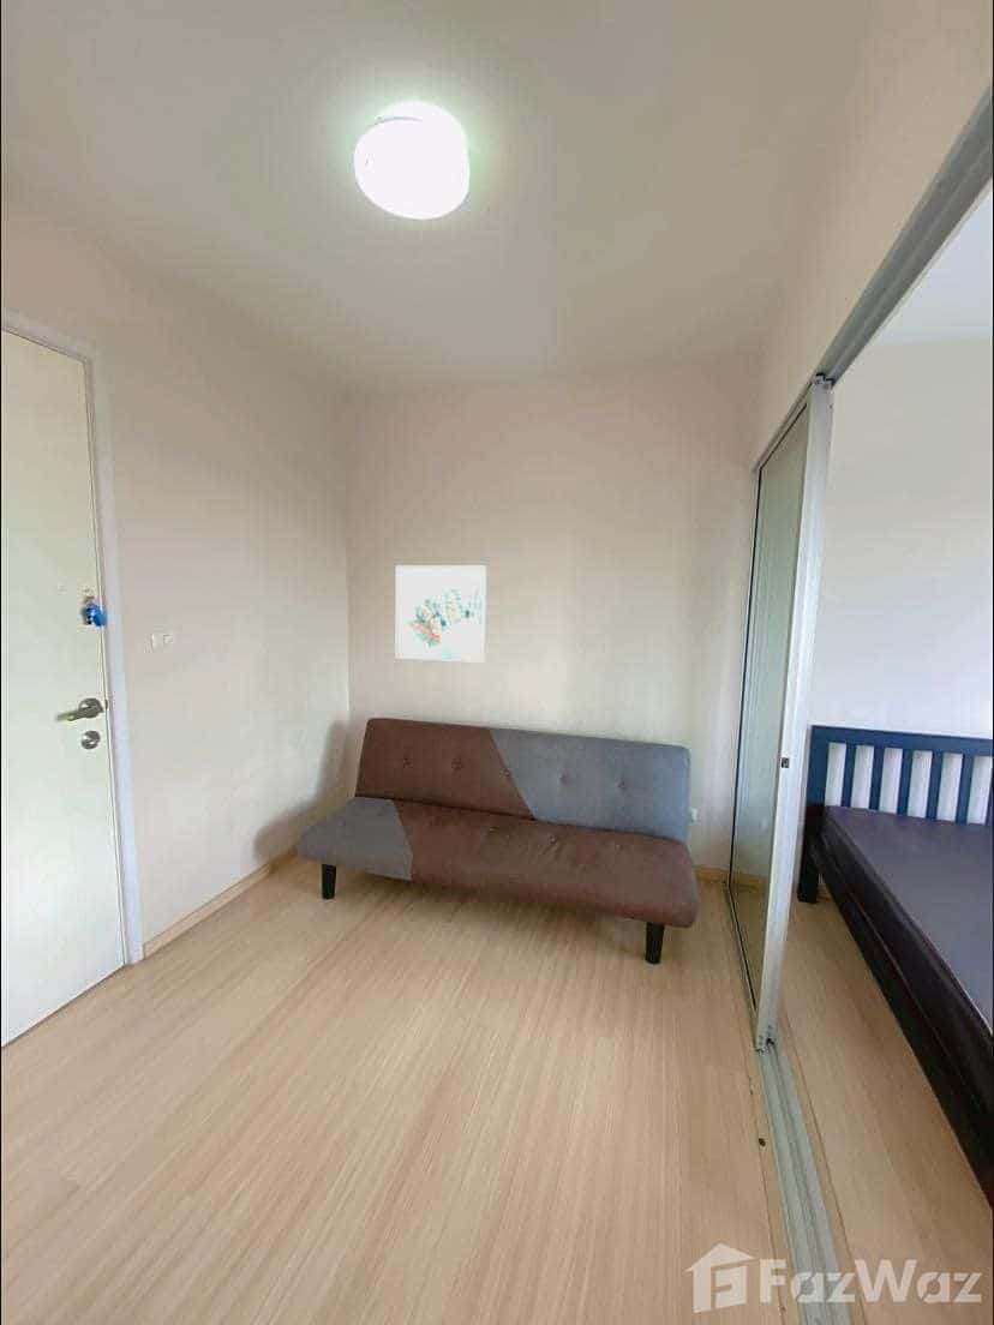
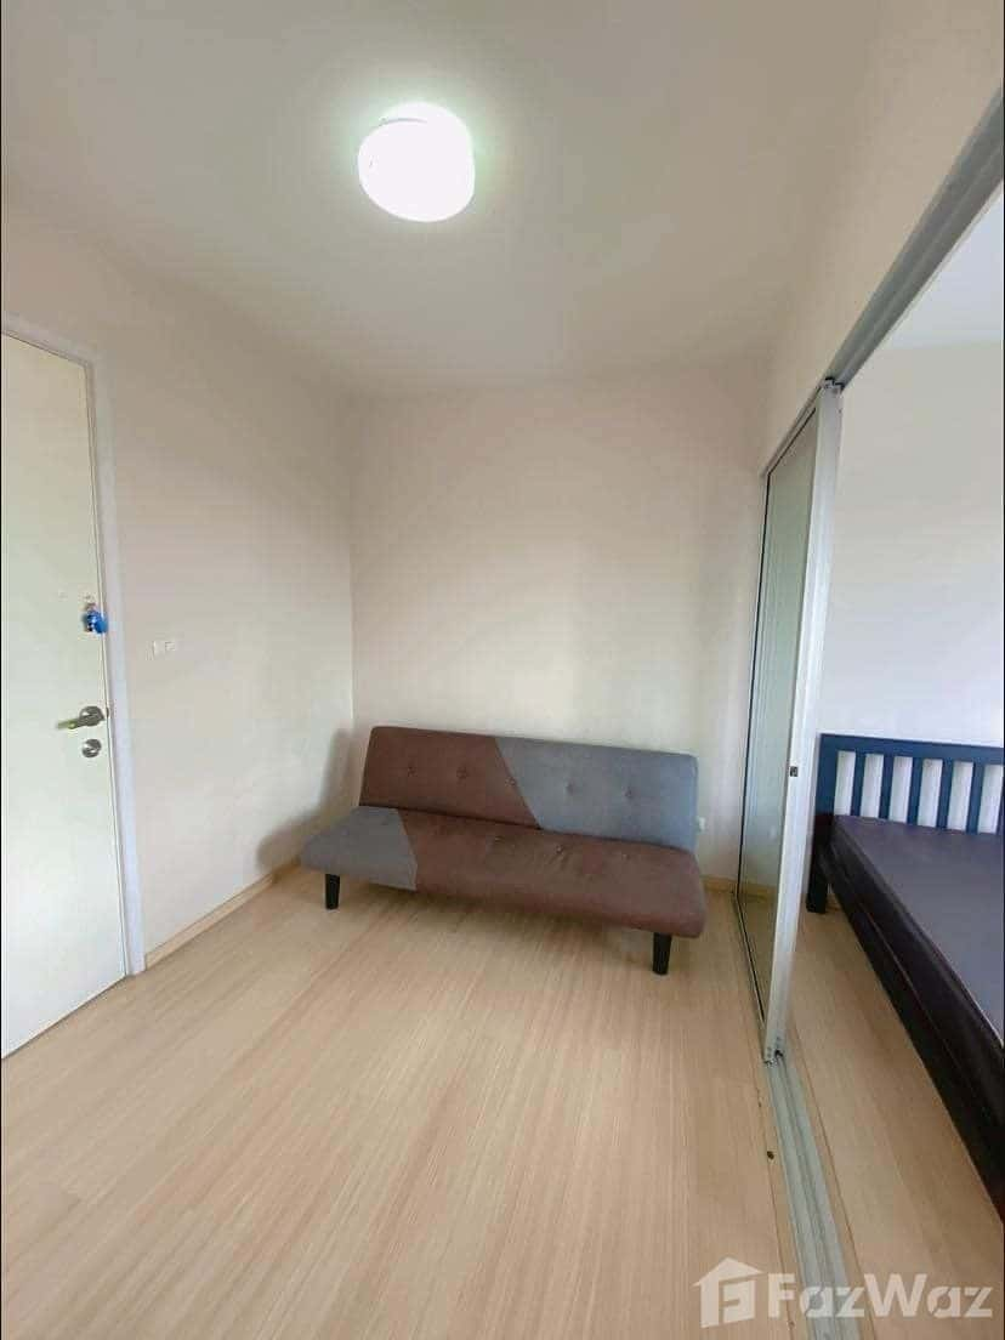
- wall art (439, 613)
